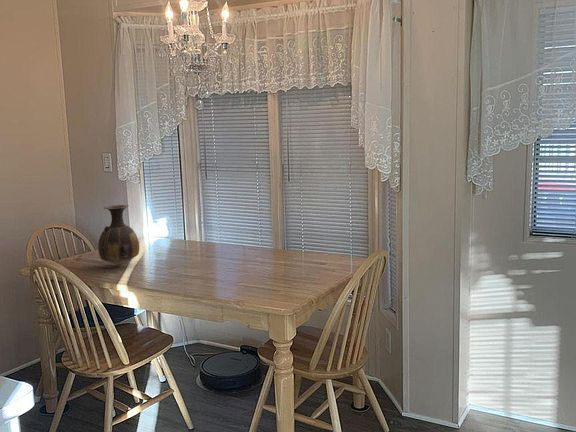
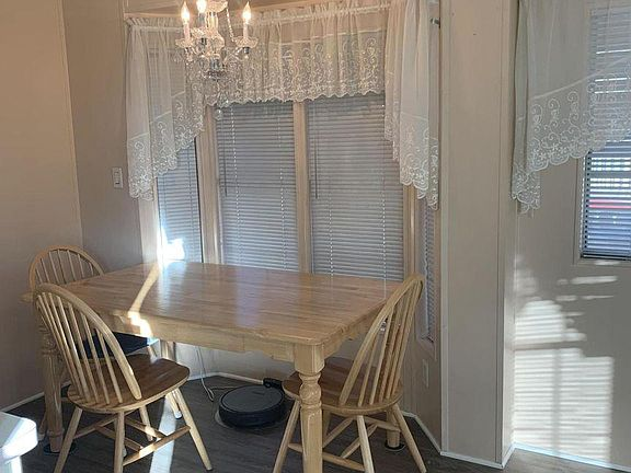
- vase (118, 236)
